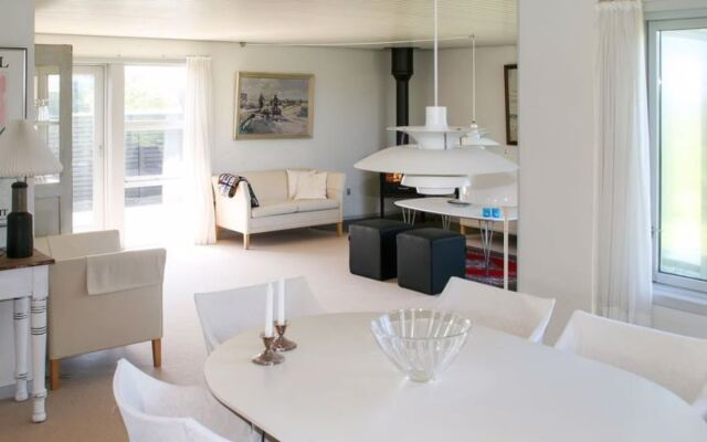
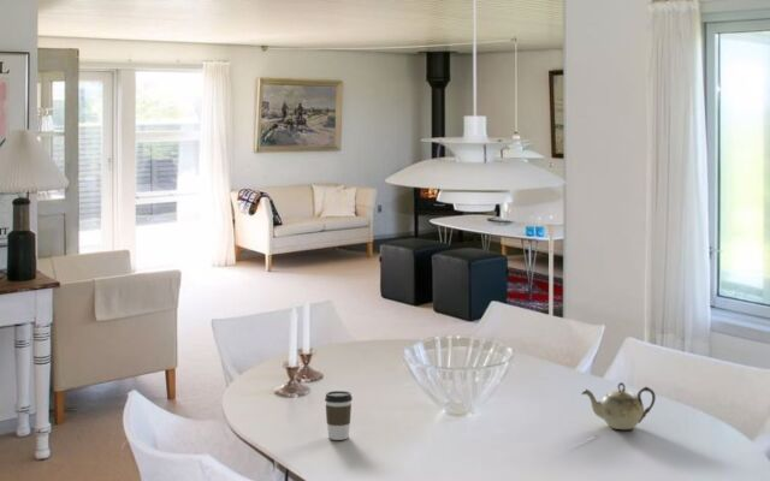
+ teapot (617, 404)
+ coffee cup (338, 415)
